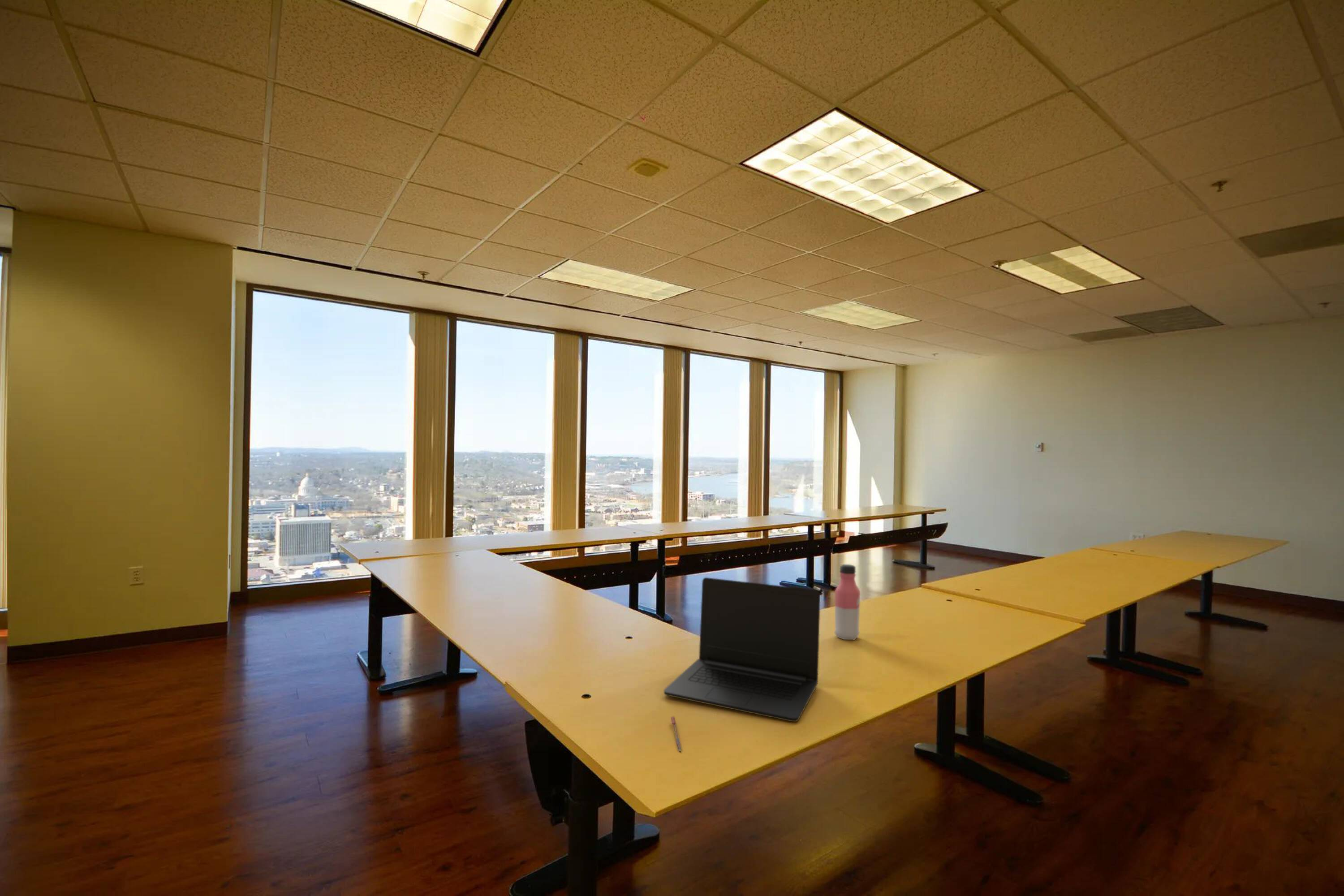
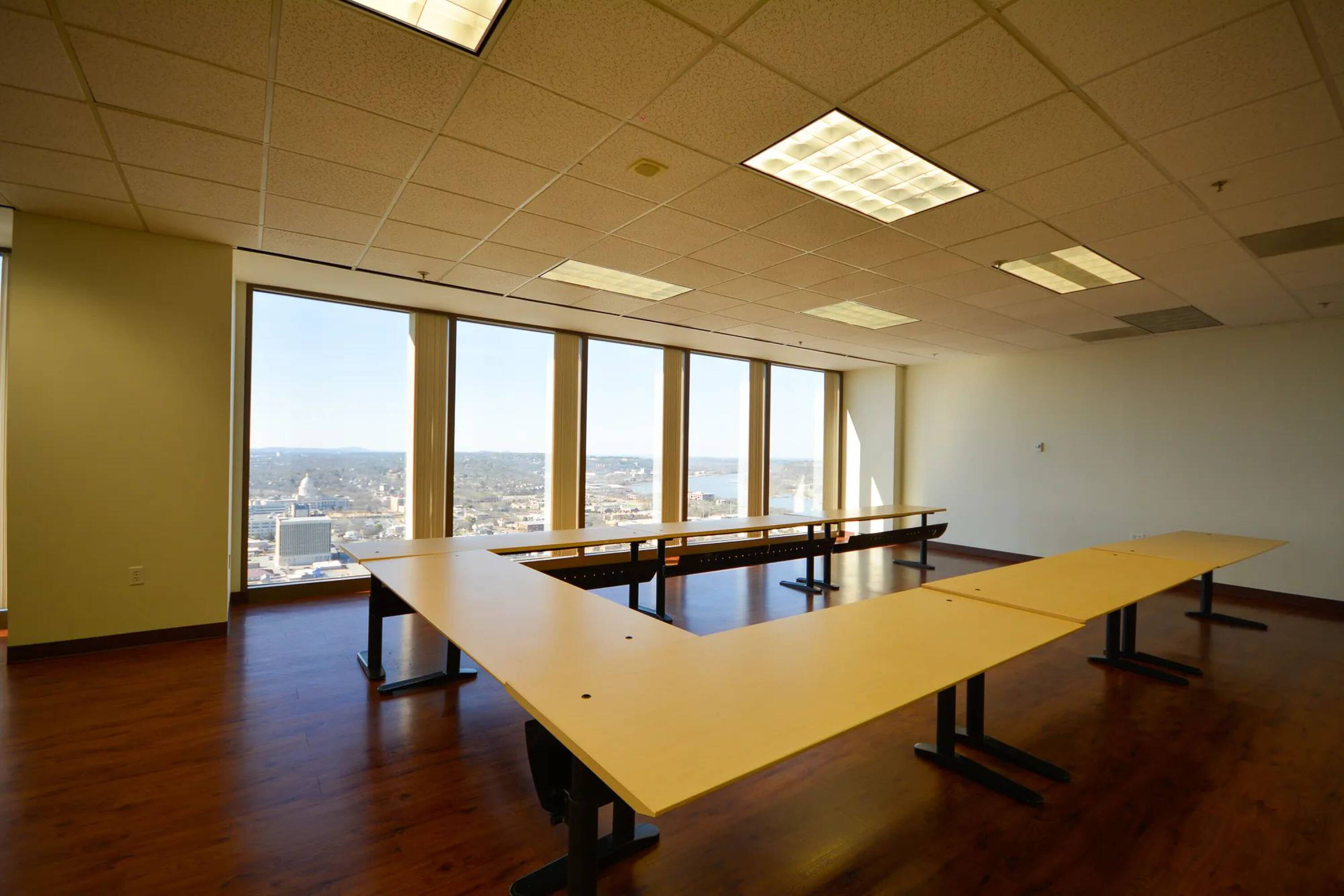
- pen (676, 733)
- laptop (744, 642)
- water bottle (847, 601)
